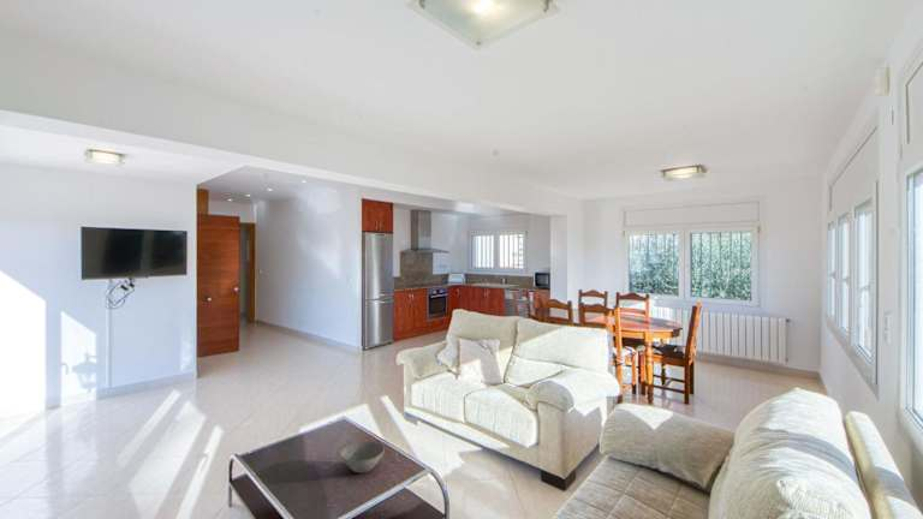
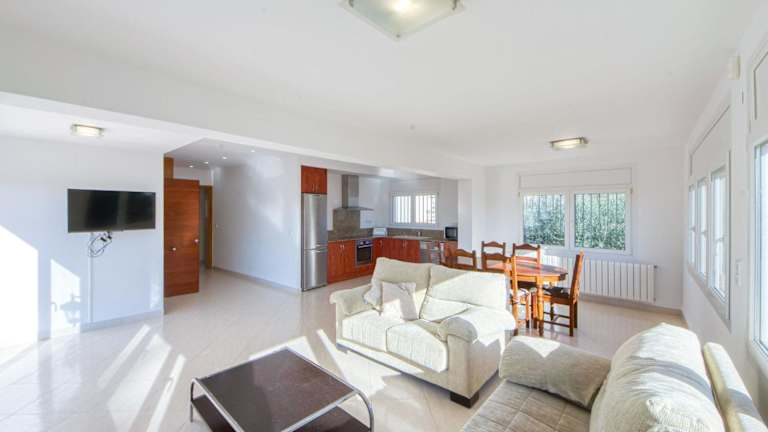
- bowl (362, 459)
